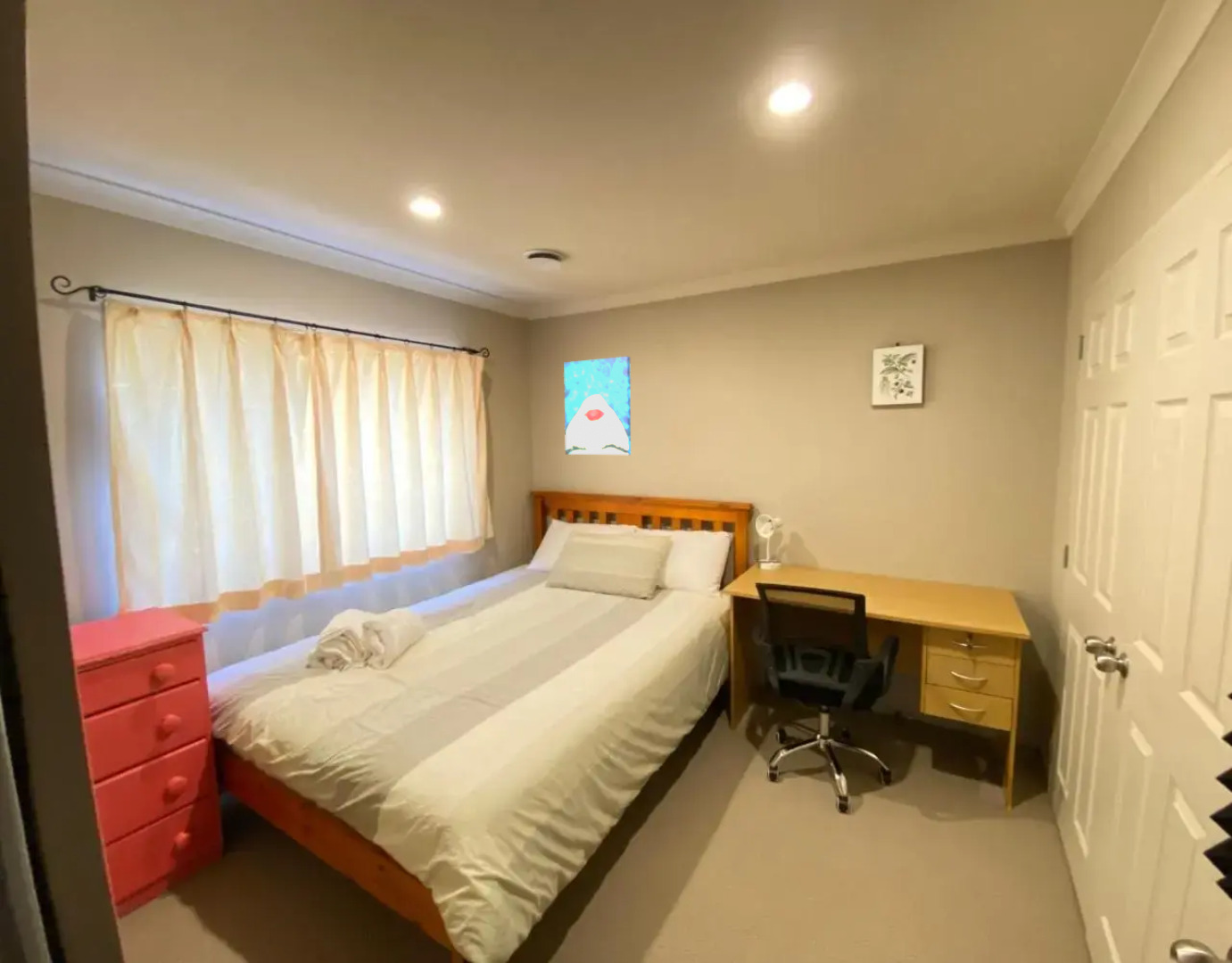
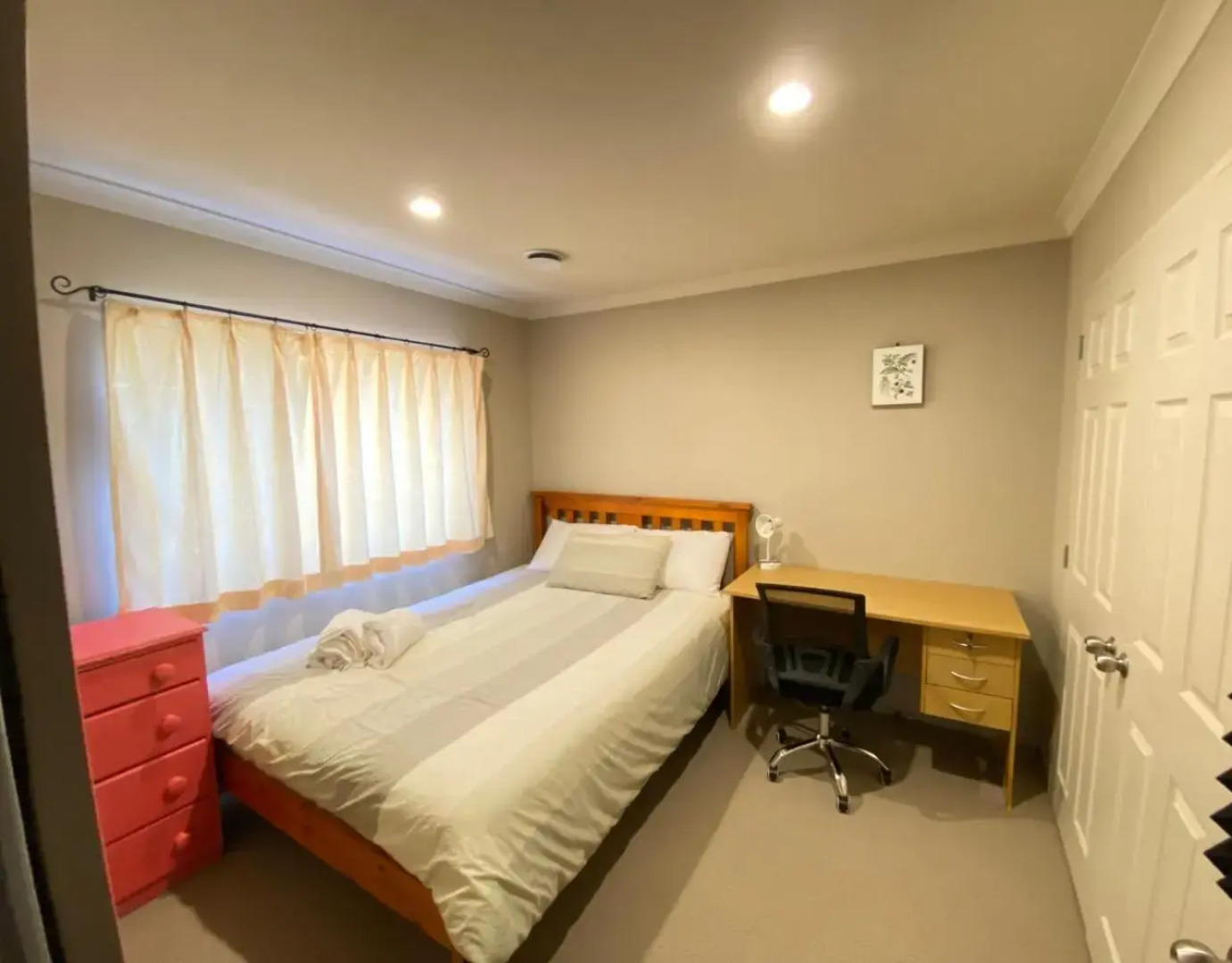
- wall art (596, 407)
